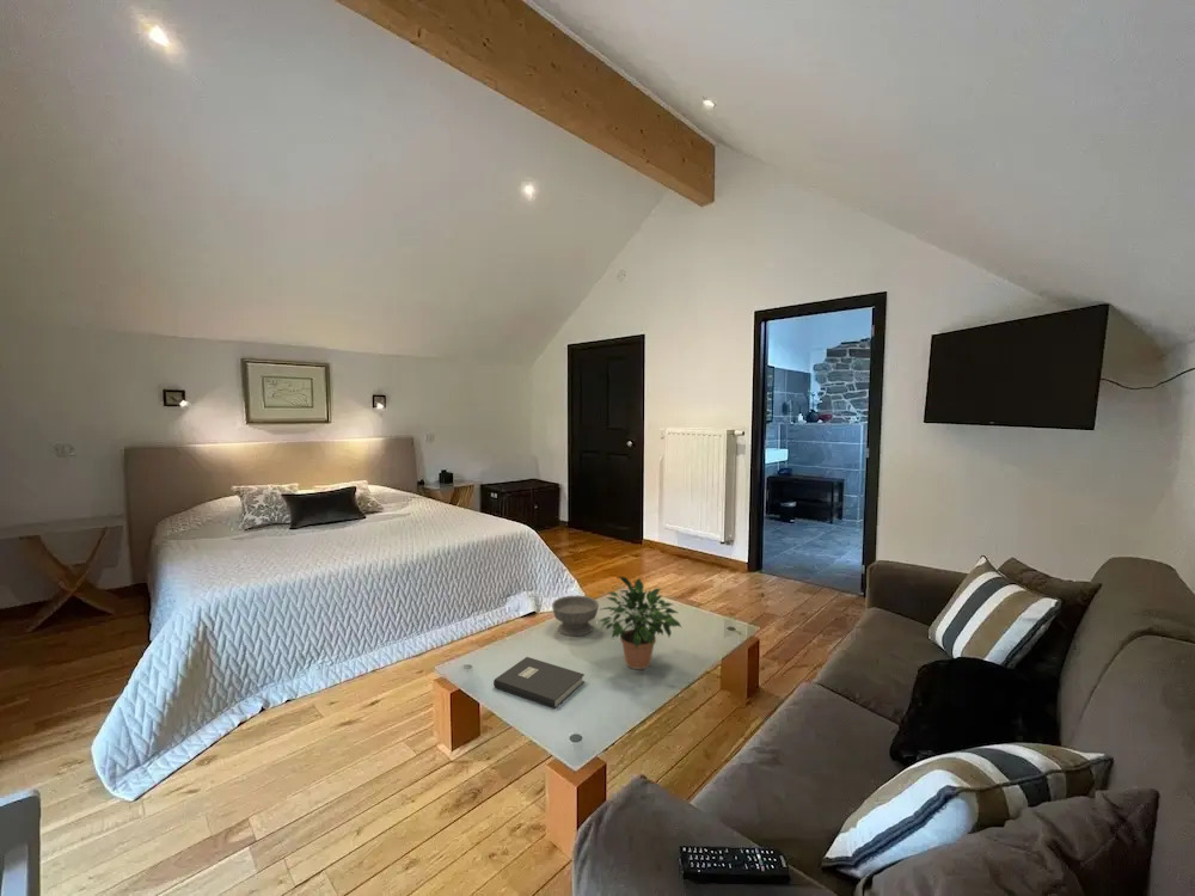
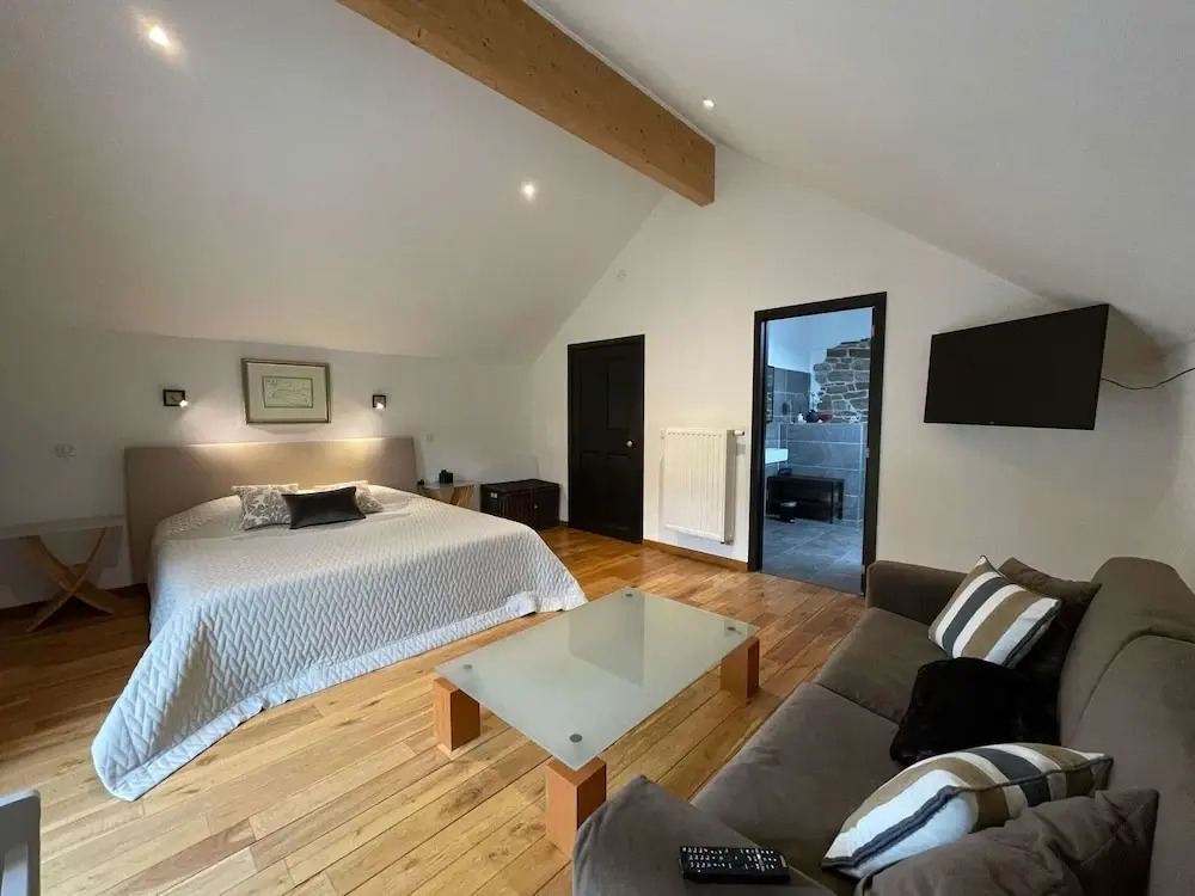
- book (539, 680)
- bowl (575, 615)
- potted plant (642, 624)
